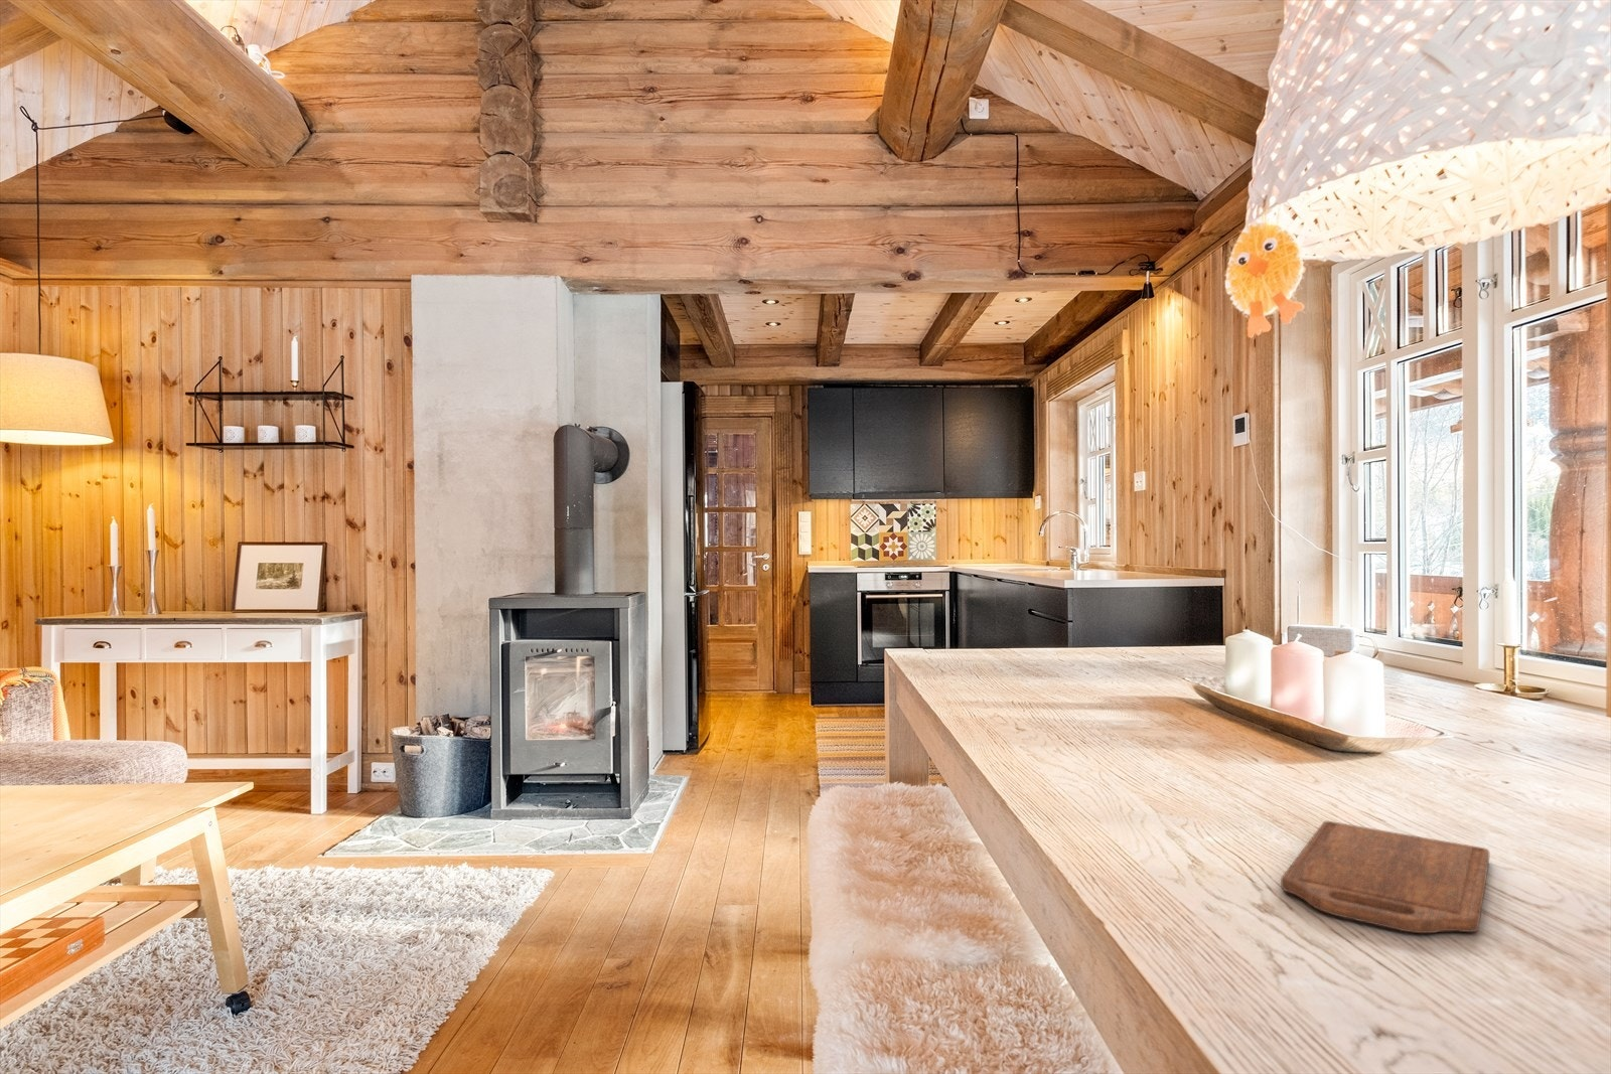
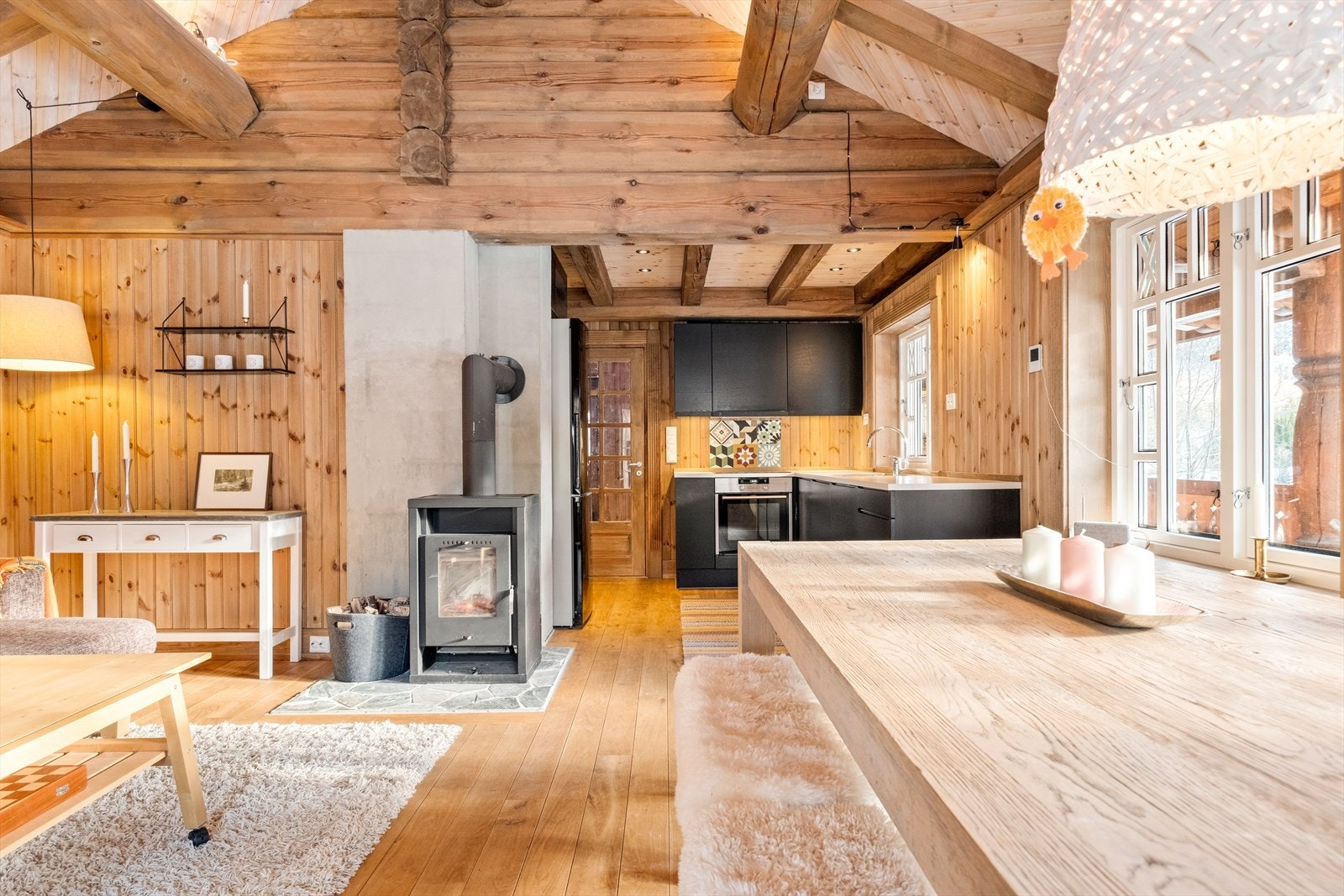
- cutting board (1387, 873)
